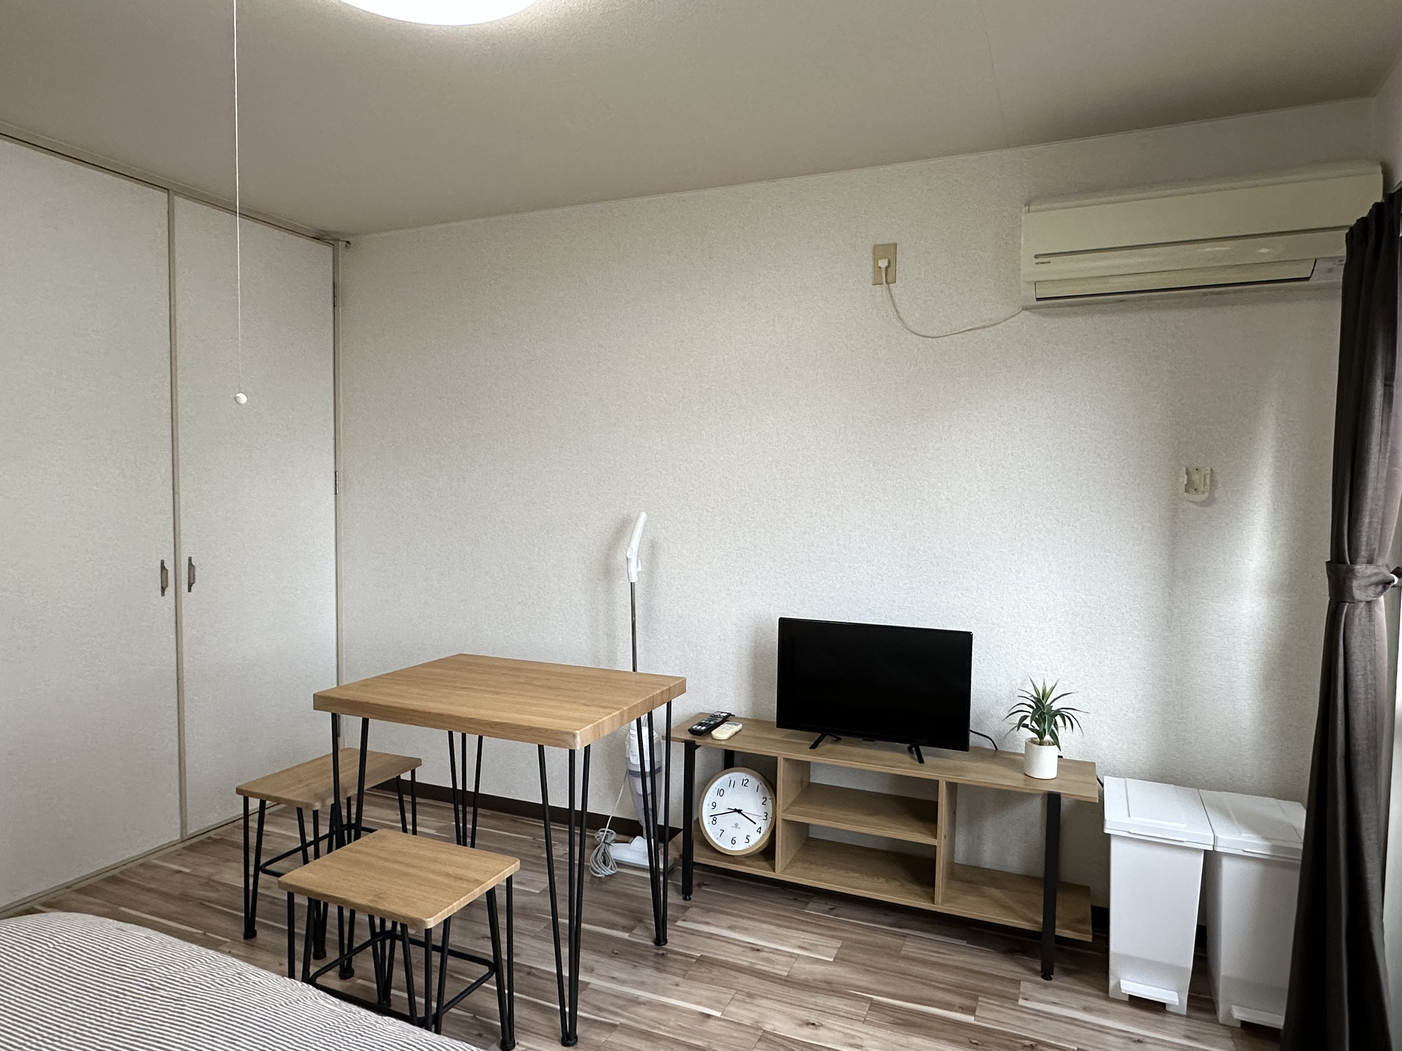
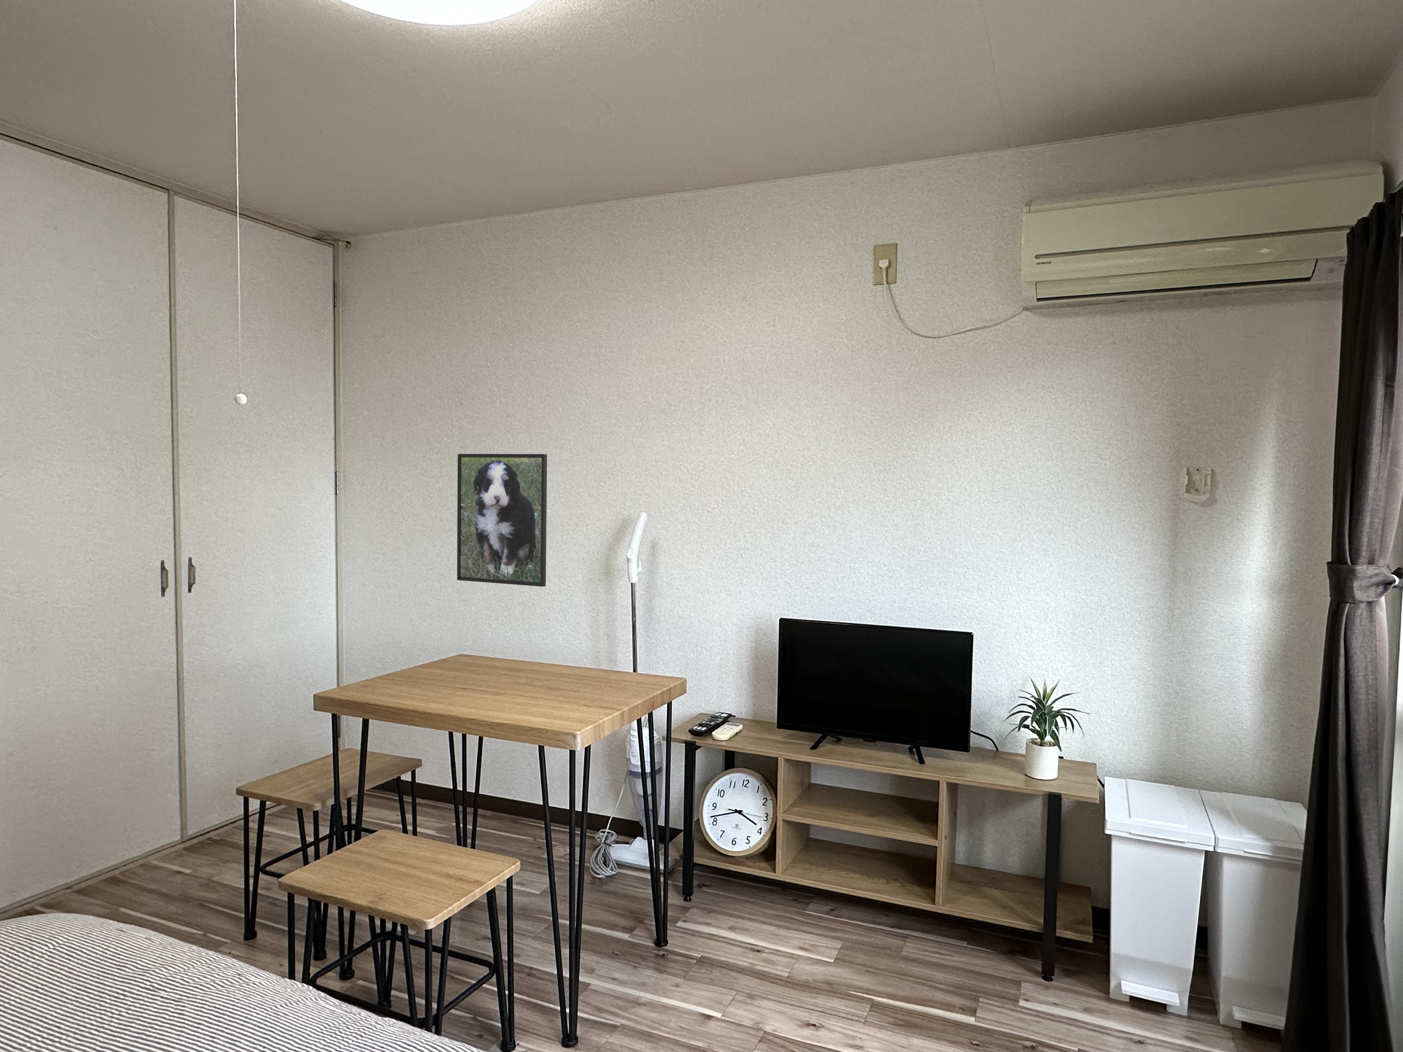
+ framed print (500, 518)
